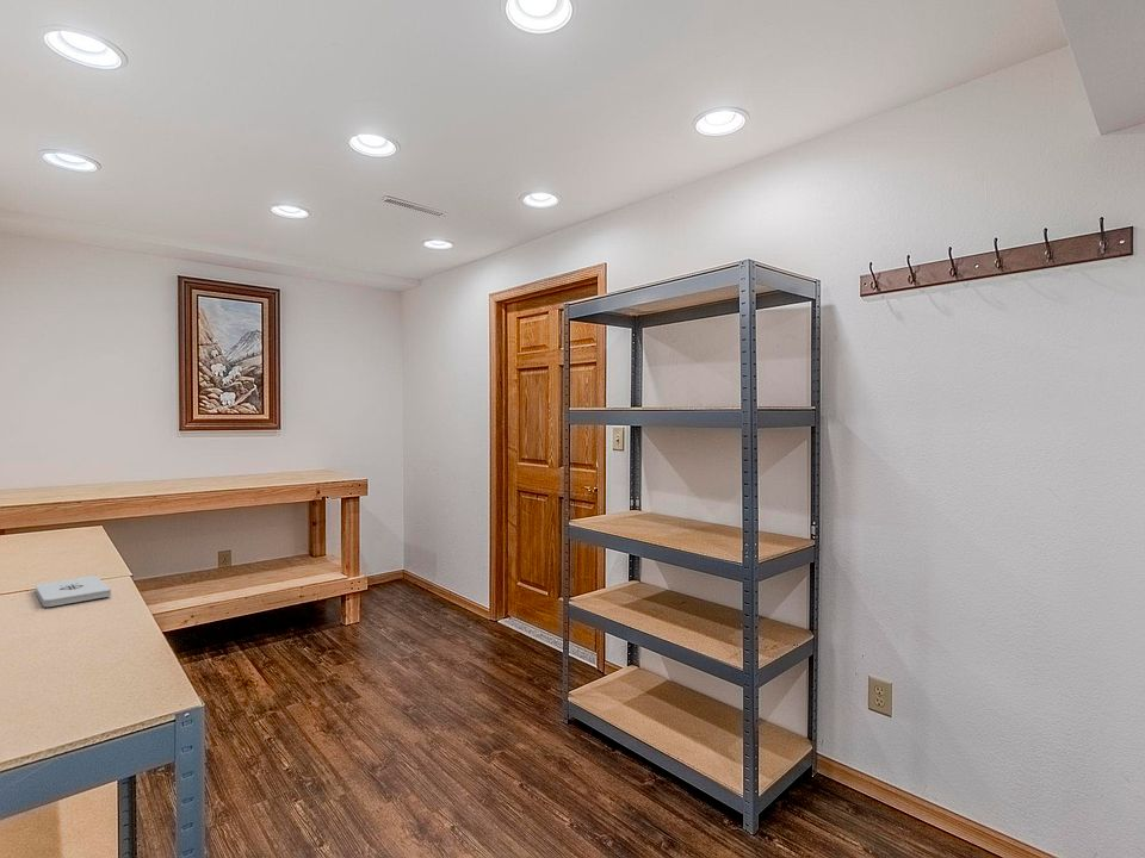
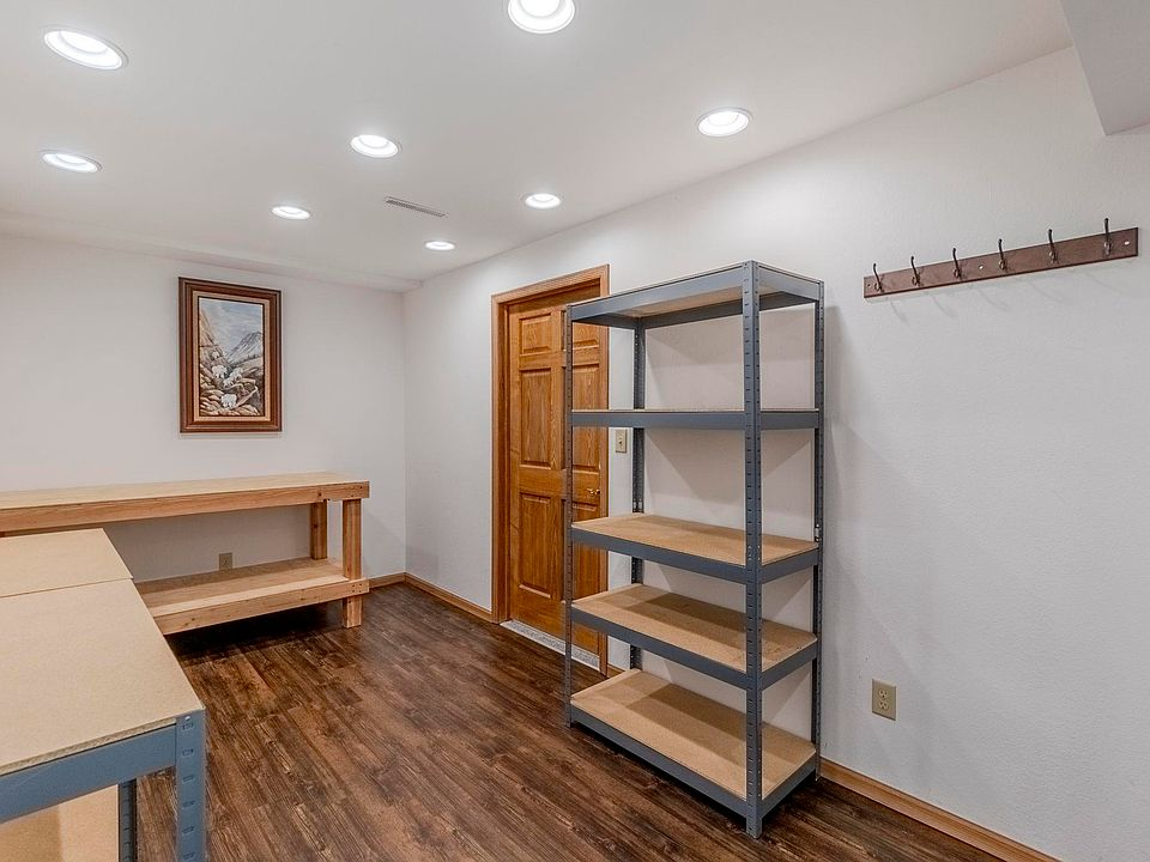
- notepad (72, 590)
